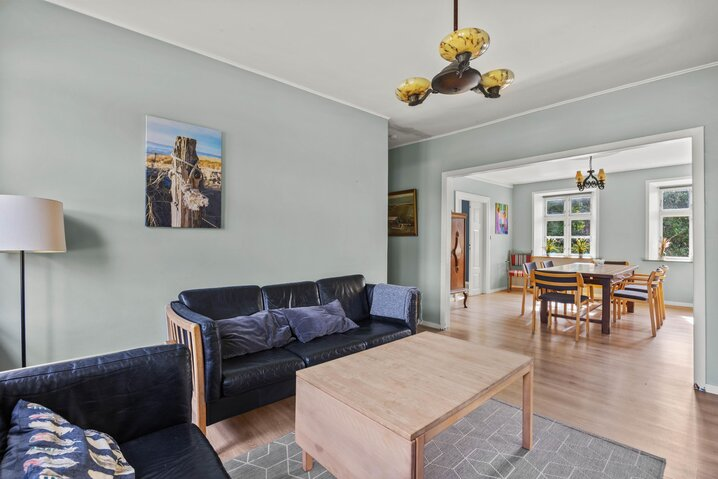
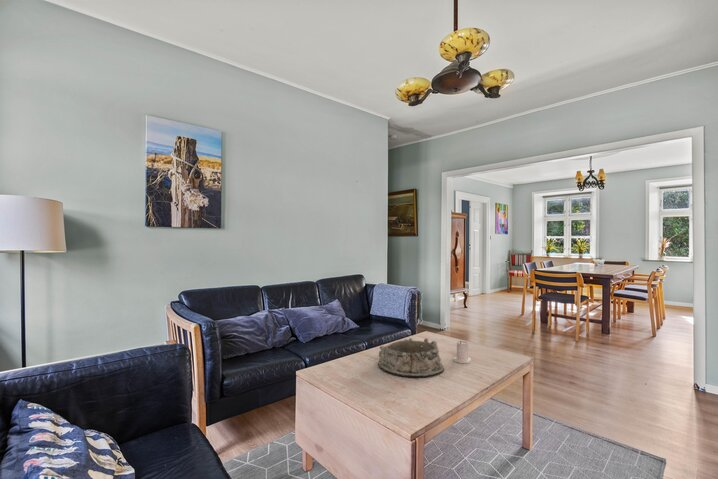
+ candle (462, 350)
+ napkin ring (411, 355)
